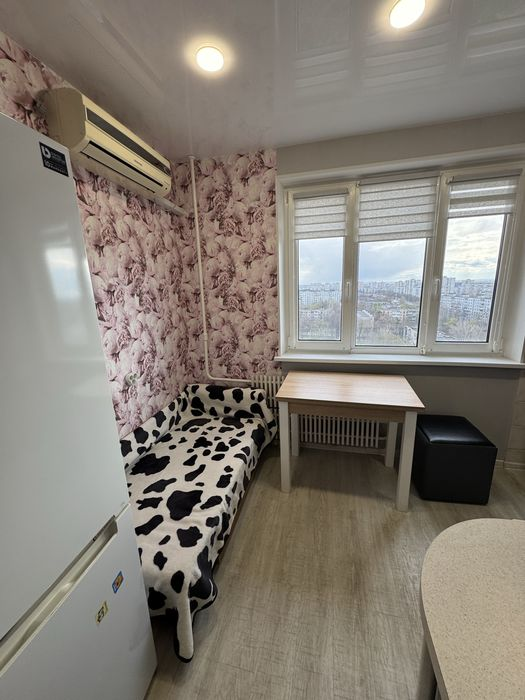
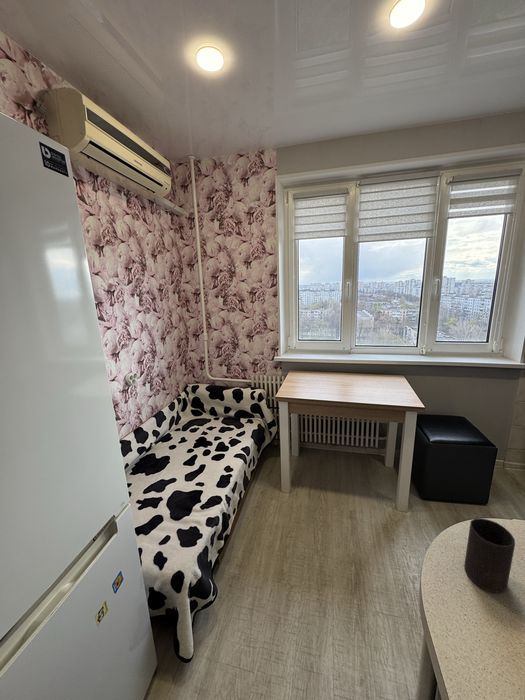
+ cup (488, 554)
